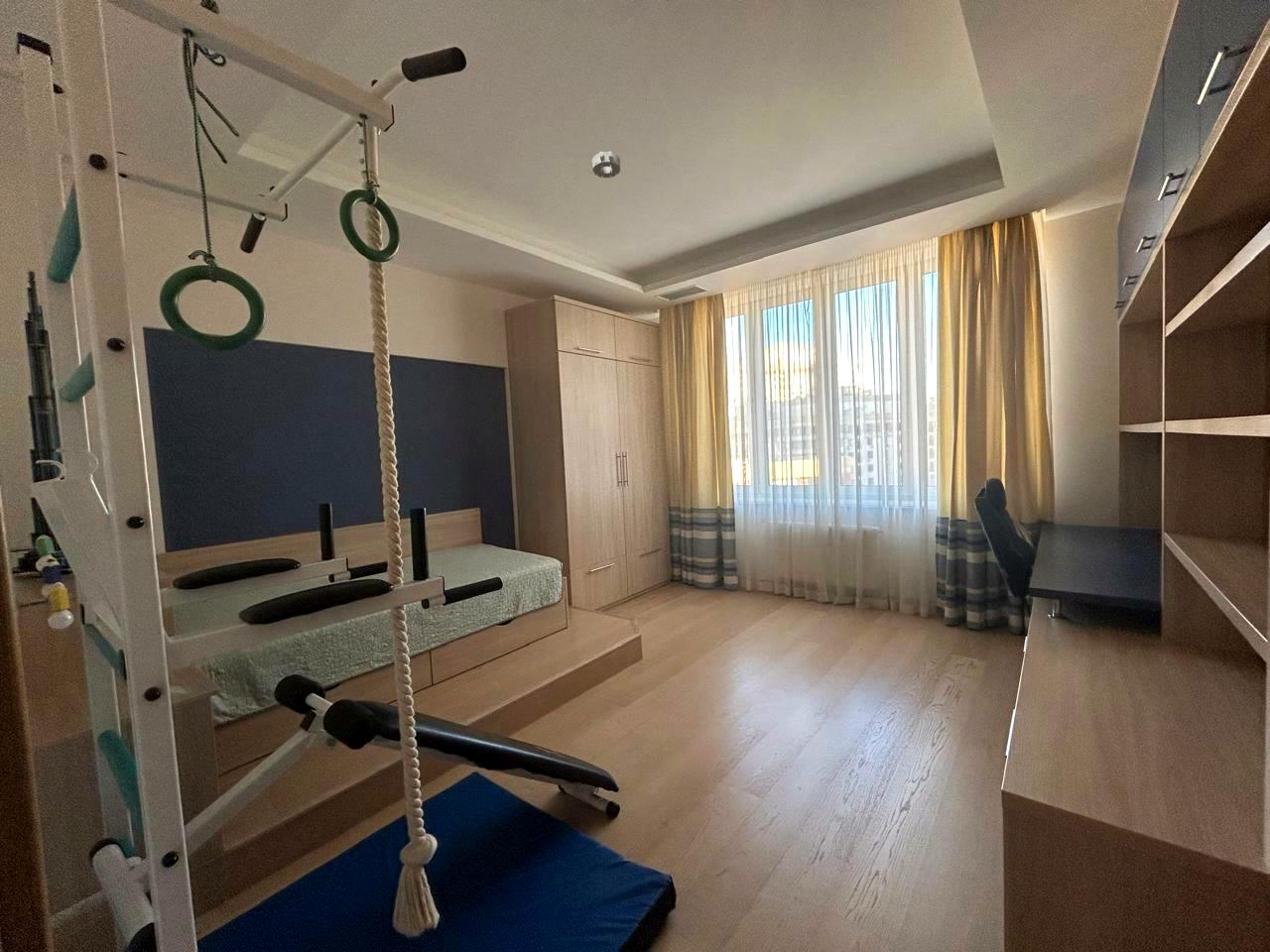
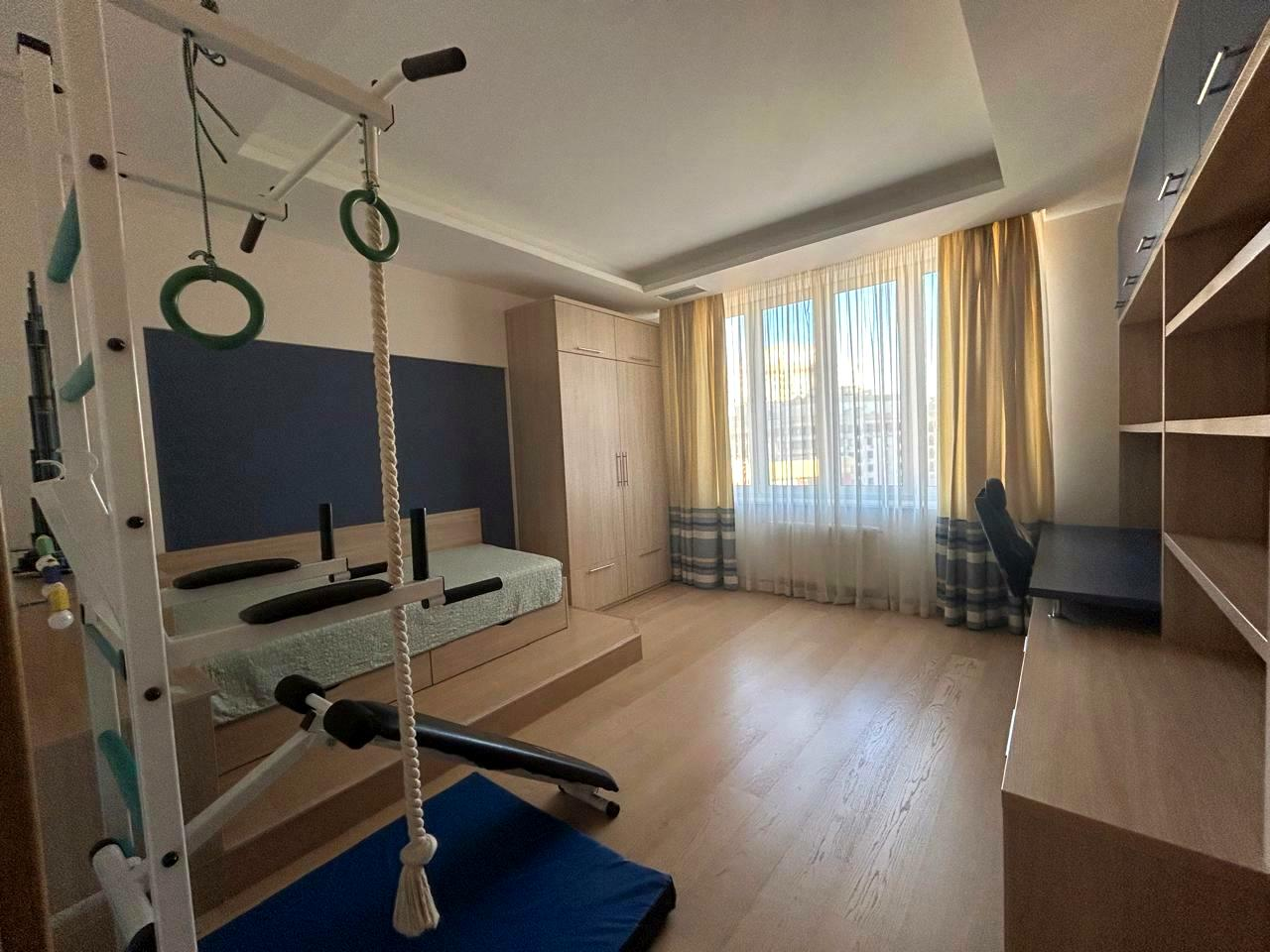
- smoke detector (606, 164)
